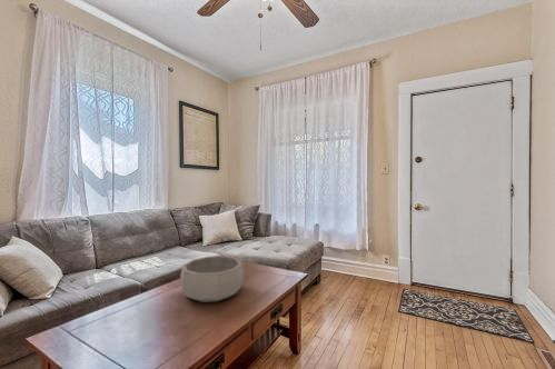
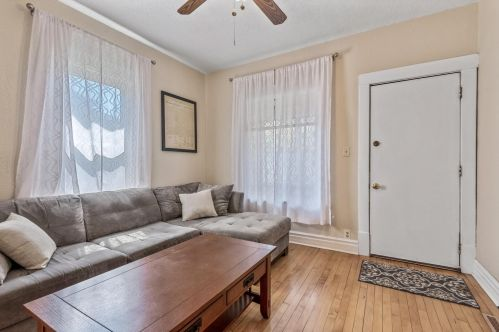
- decorative bowl (212, 278)
